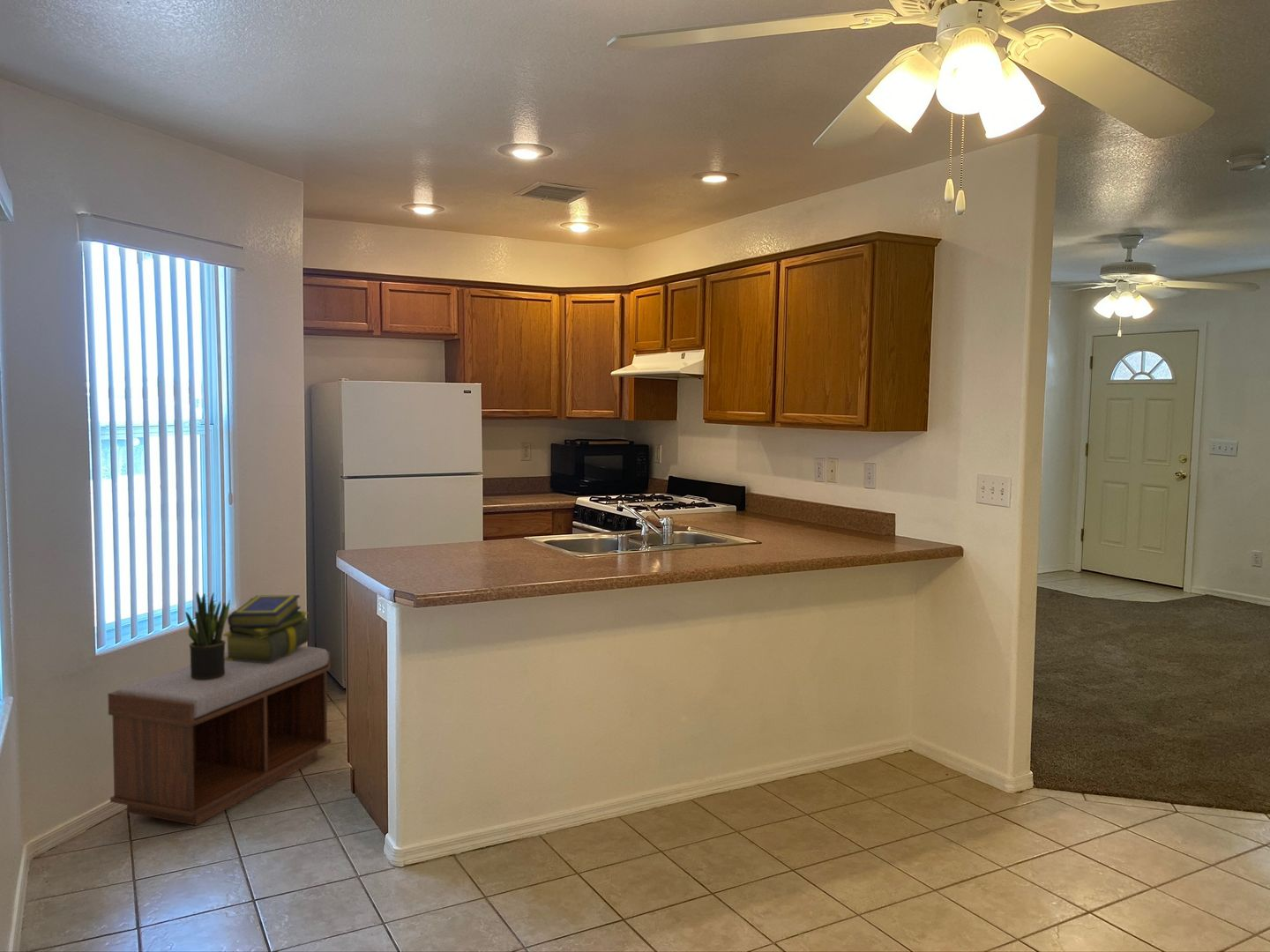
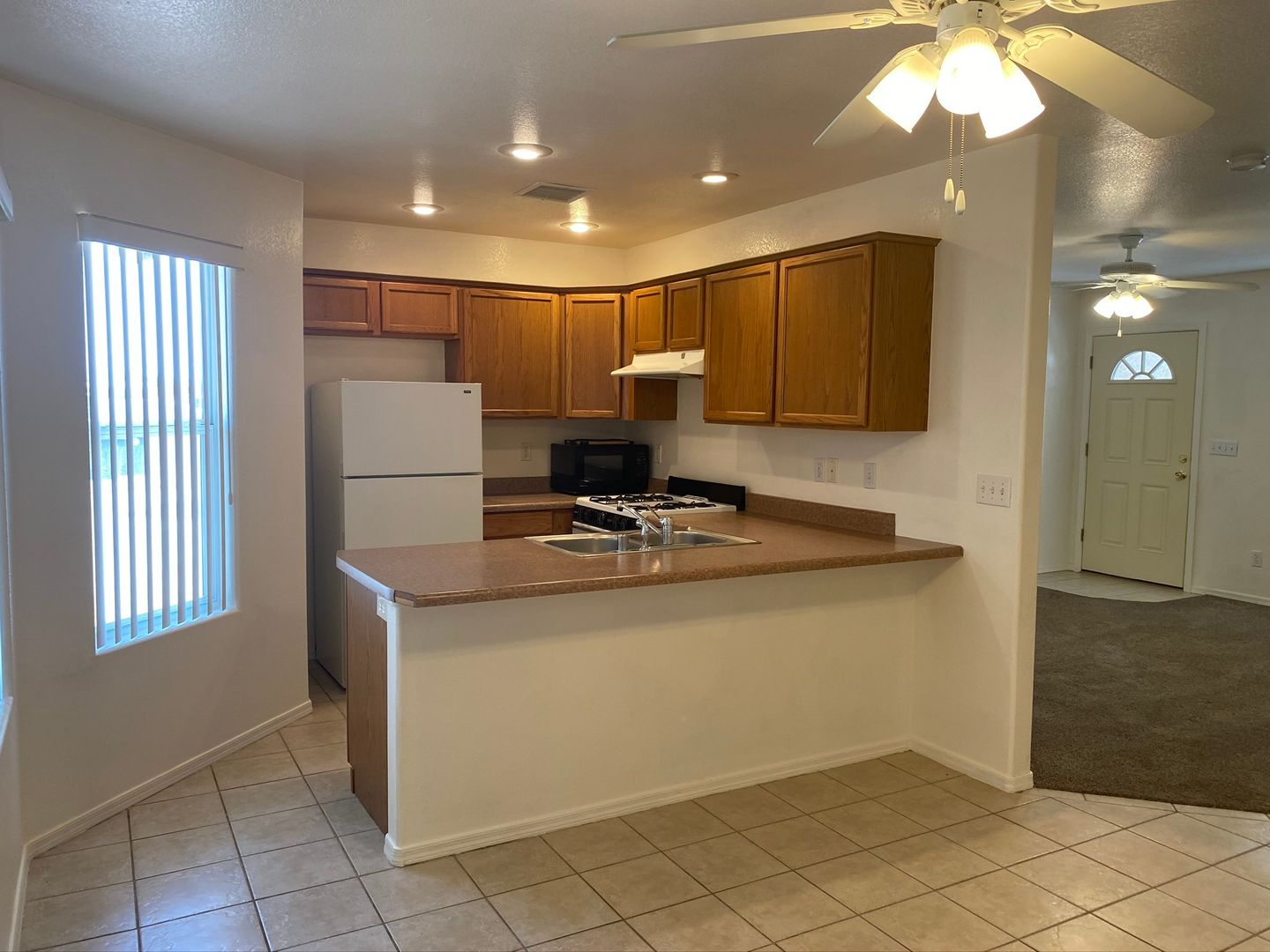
- potted plant (209, 633)
- stack of books (267, 627)
- bench (230, 724)
